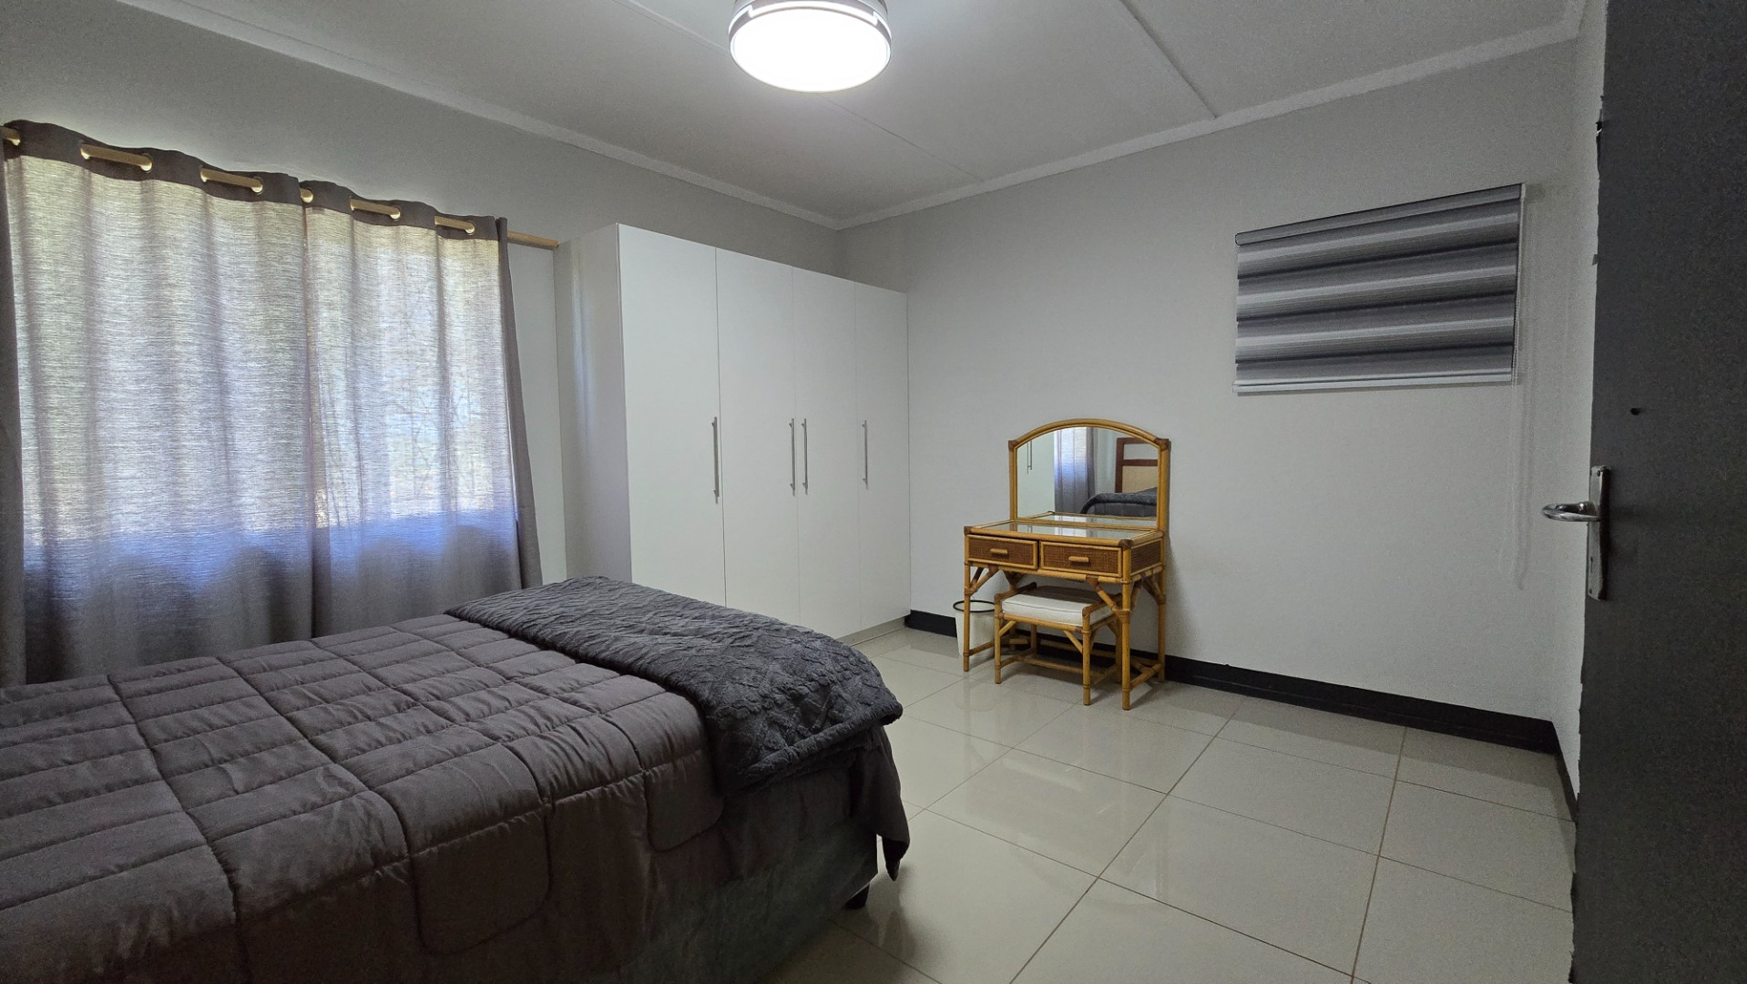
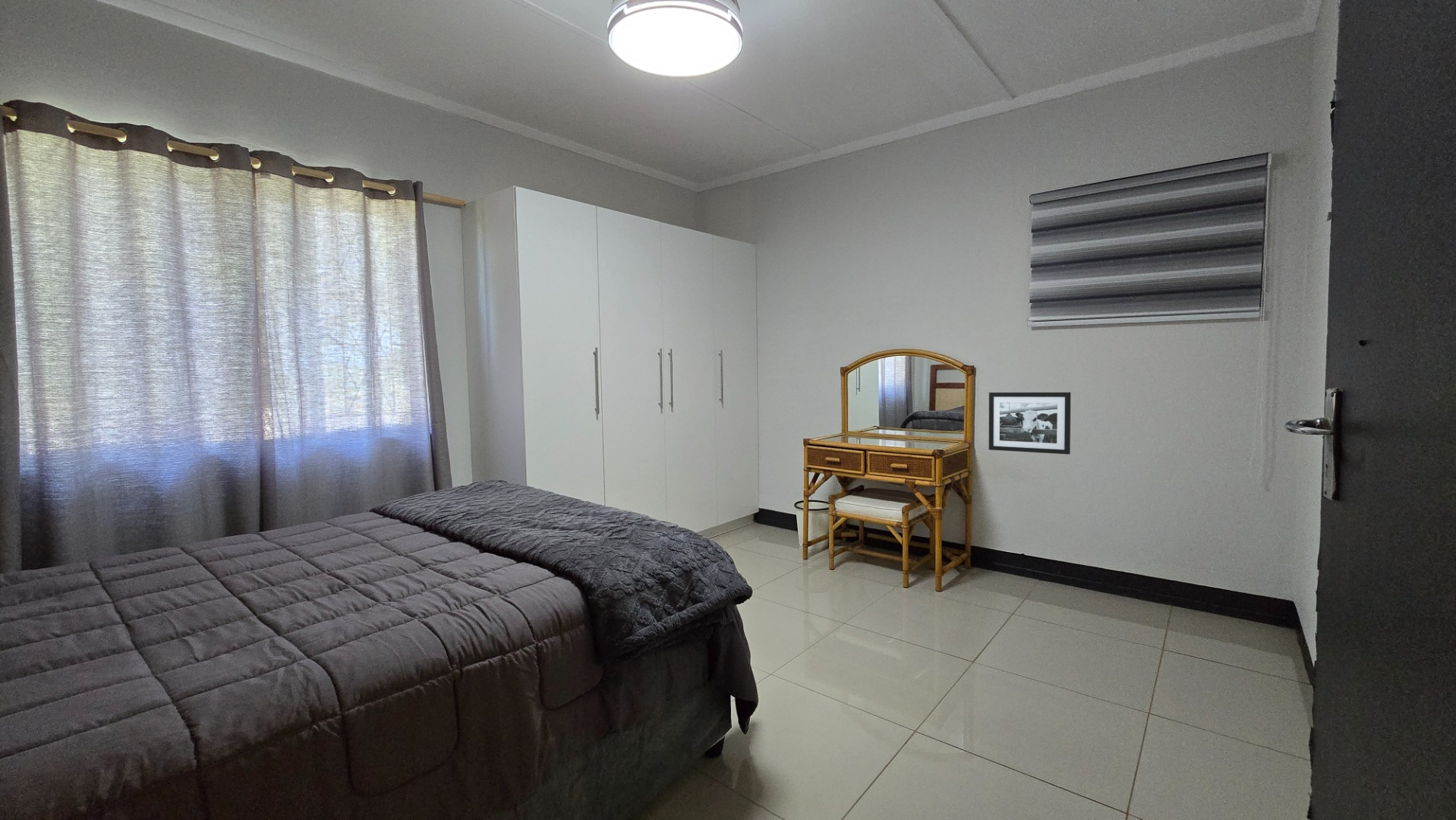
+ picture frame (1028, 422)
